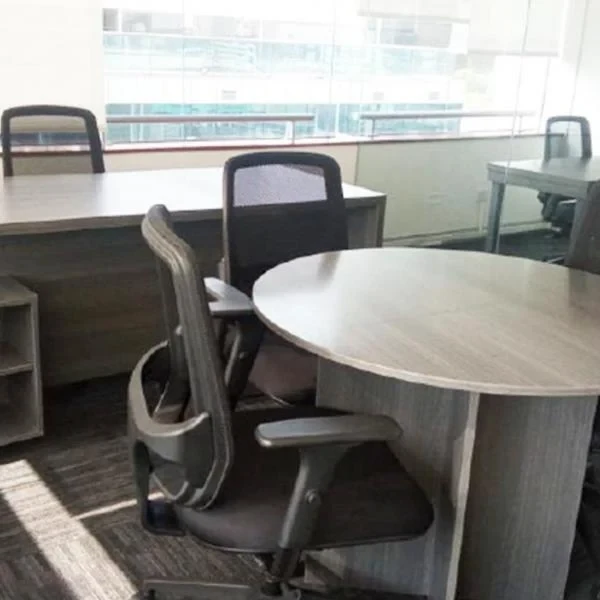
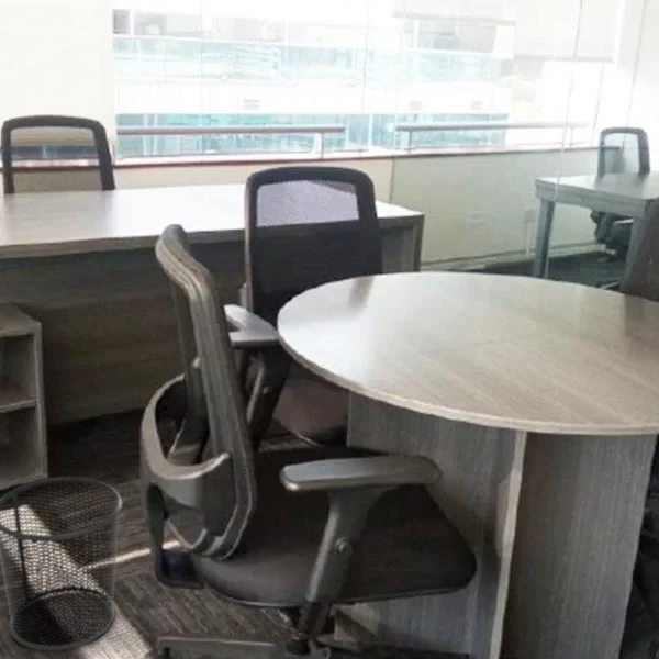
+ waste bin (60, 562)
